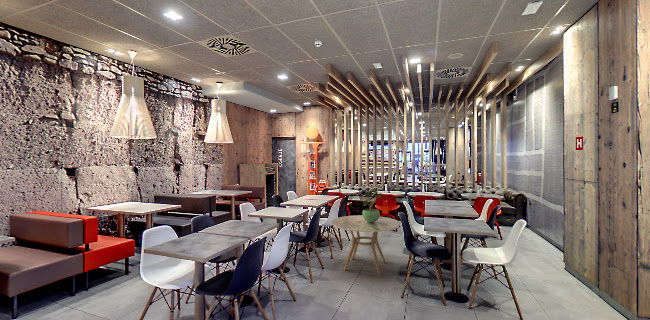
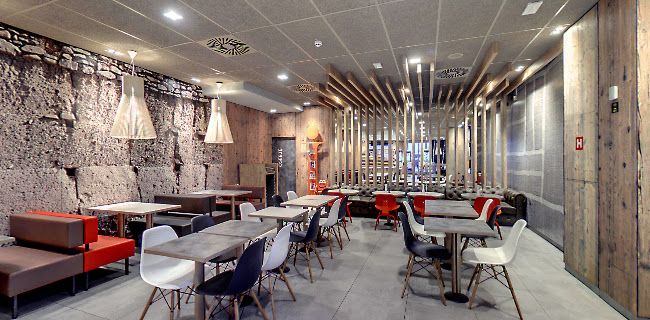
- potted plant (371, 205)
- dining table (365, 244)
